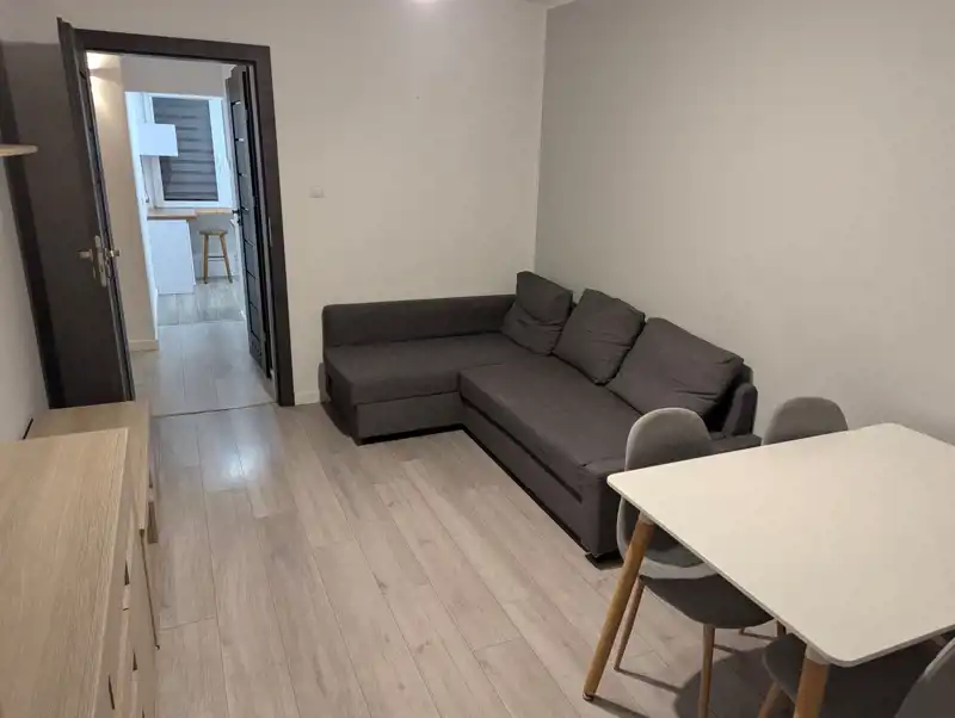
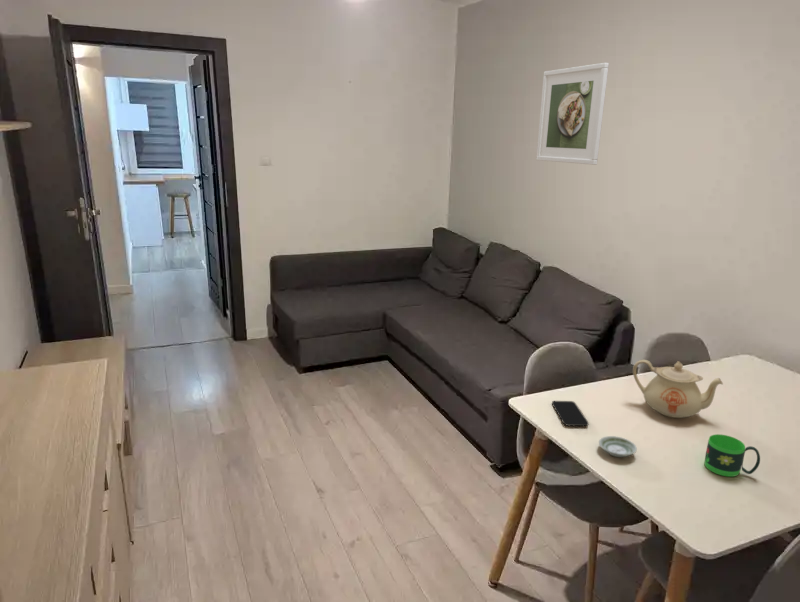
+ teapot (674, 386)
+ mug (732, 456)
+ saucer (617, 448)
+ smartphone (569, 413)
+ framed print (569, 115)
